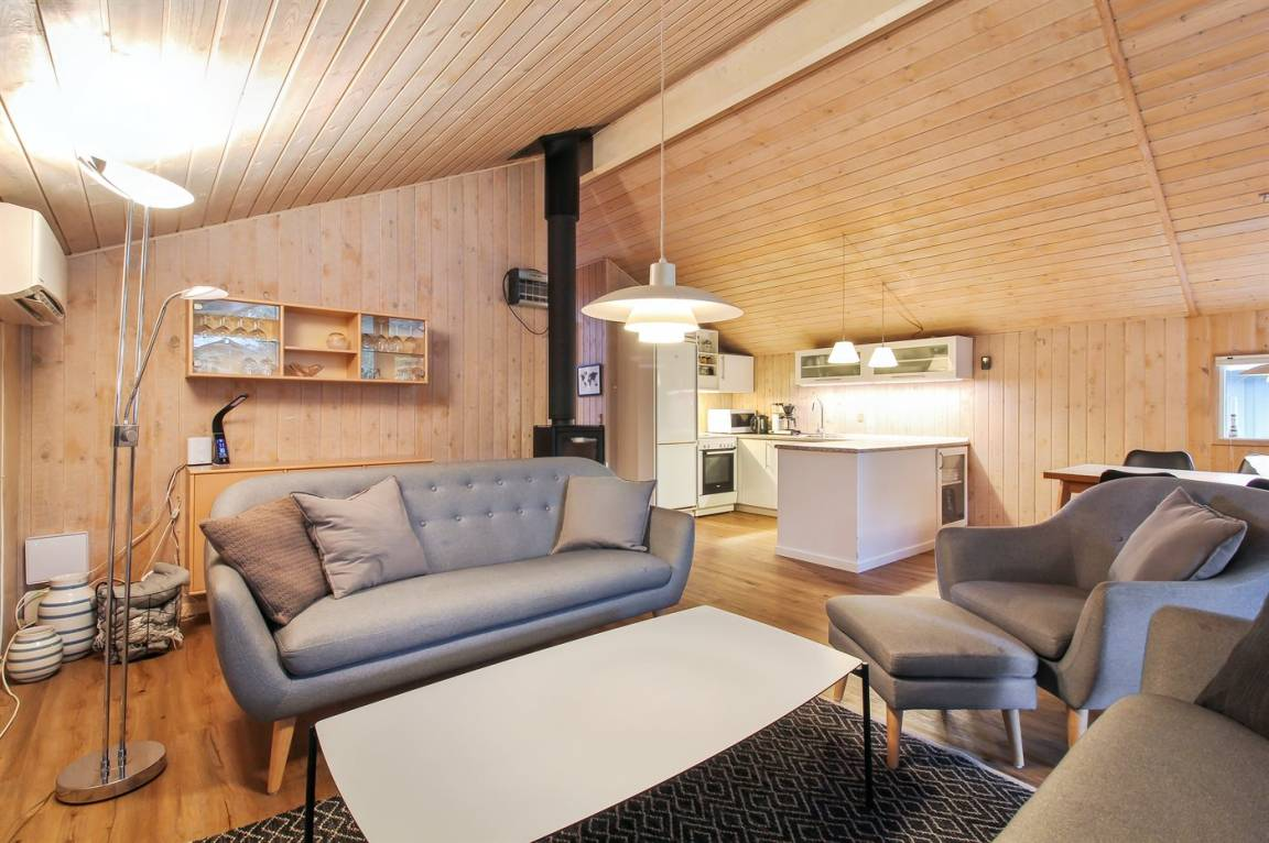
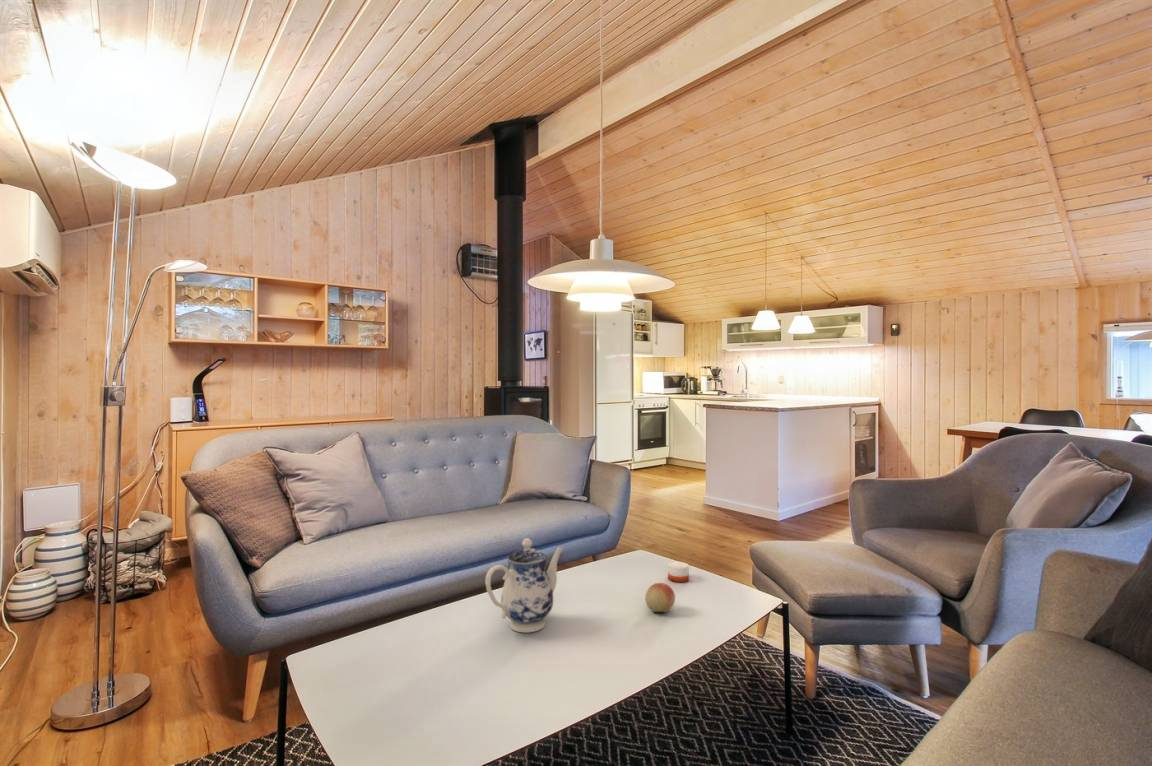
+ teapot (527, 581)
+ fruit (660, 597)
+ candle (678, 564)
